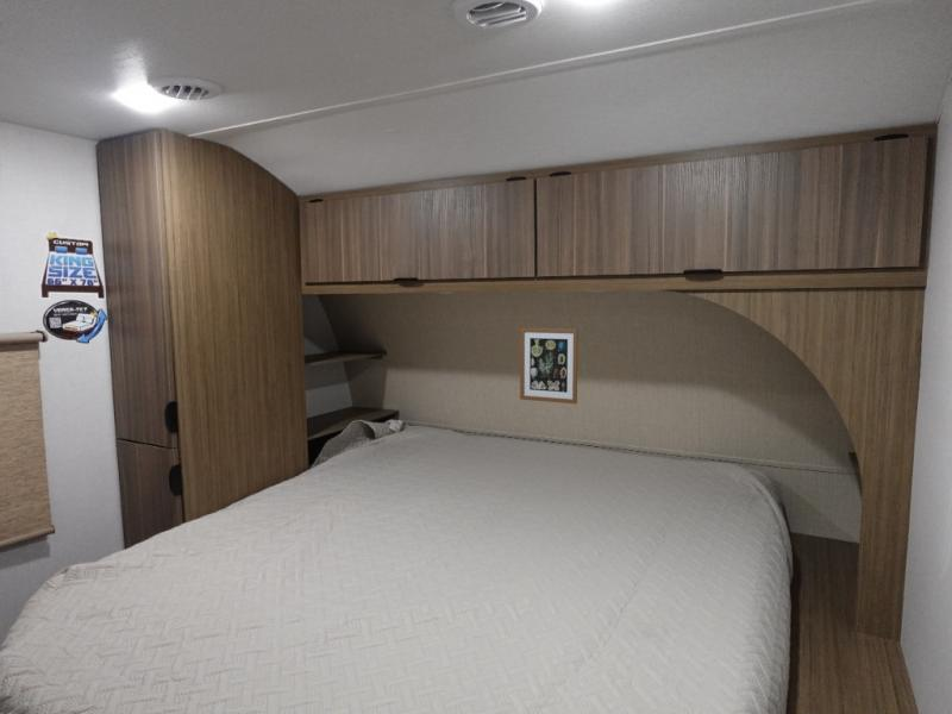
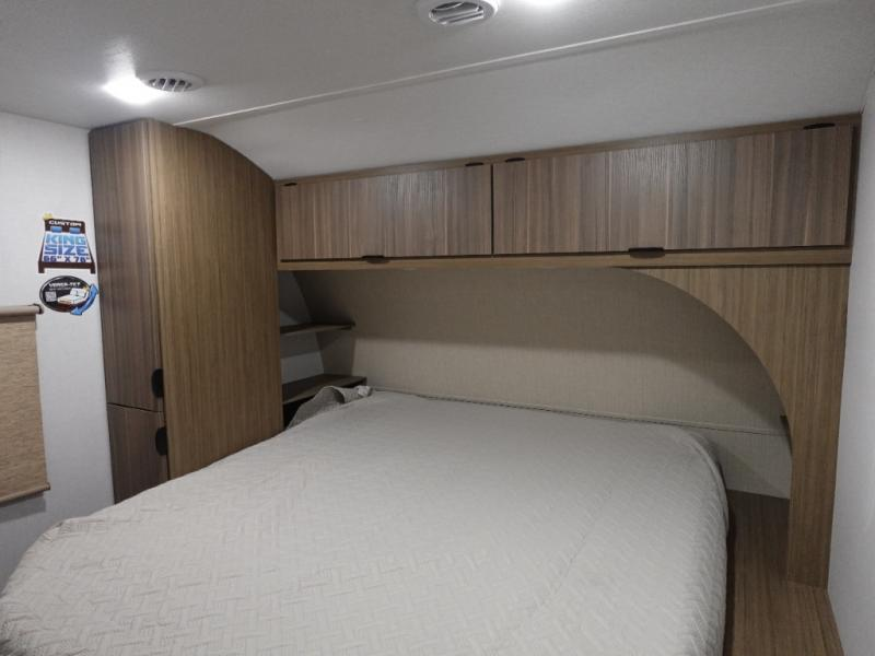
- wall art (547, 364)
